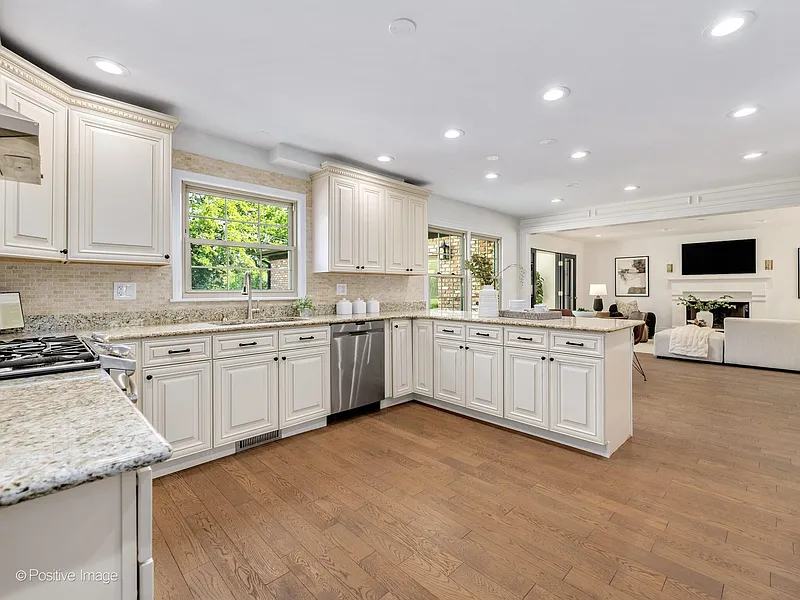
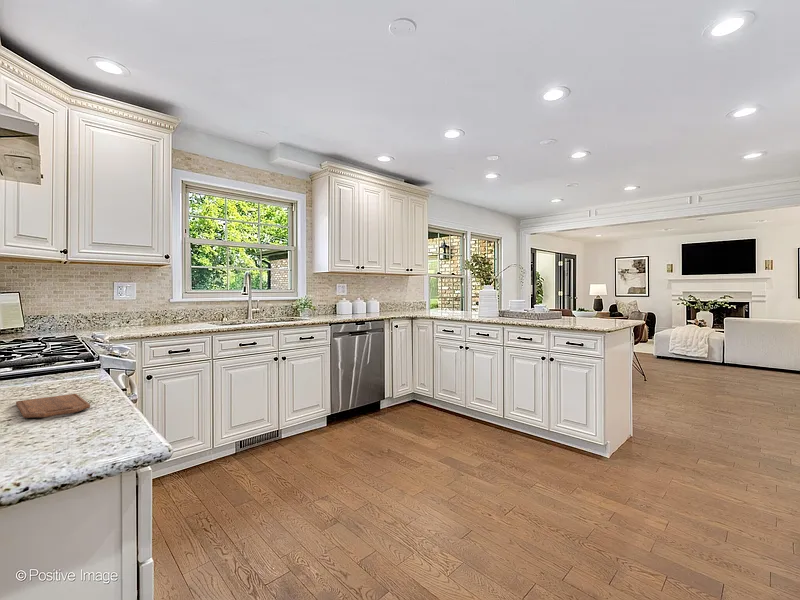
+ cutting board (53, 405)
